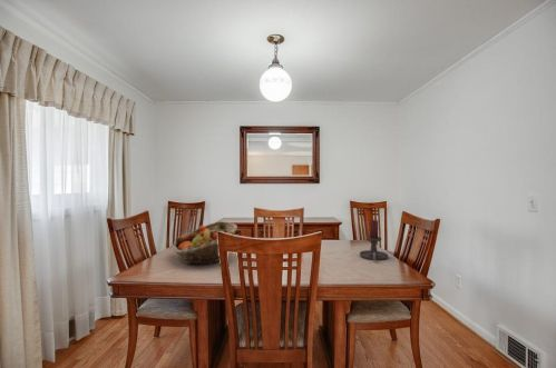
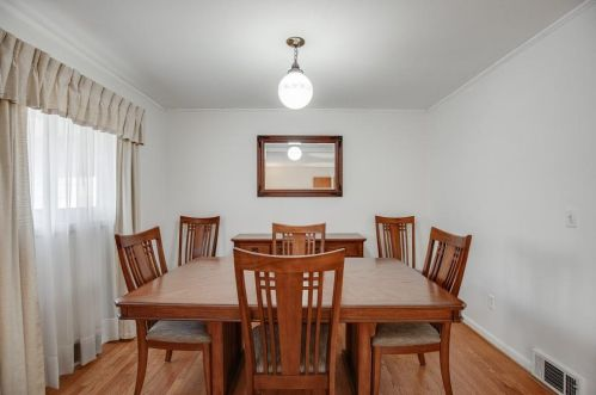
- candle holder (373, 239)
- fruit basket (205, 241)
